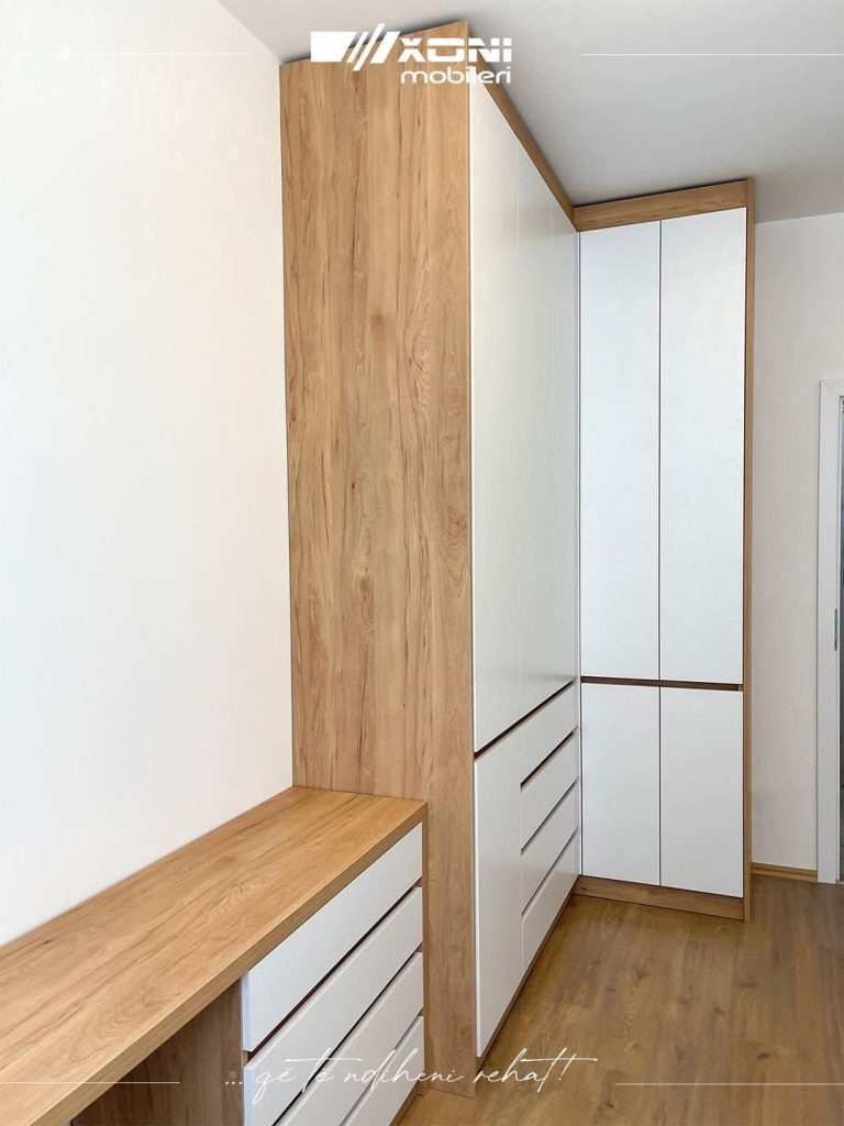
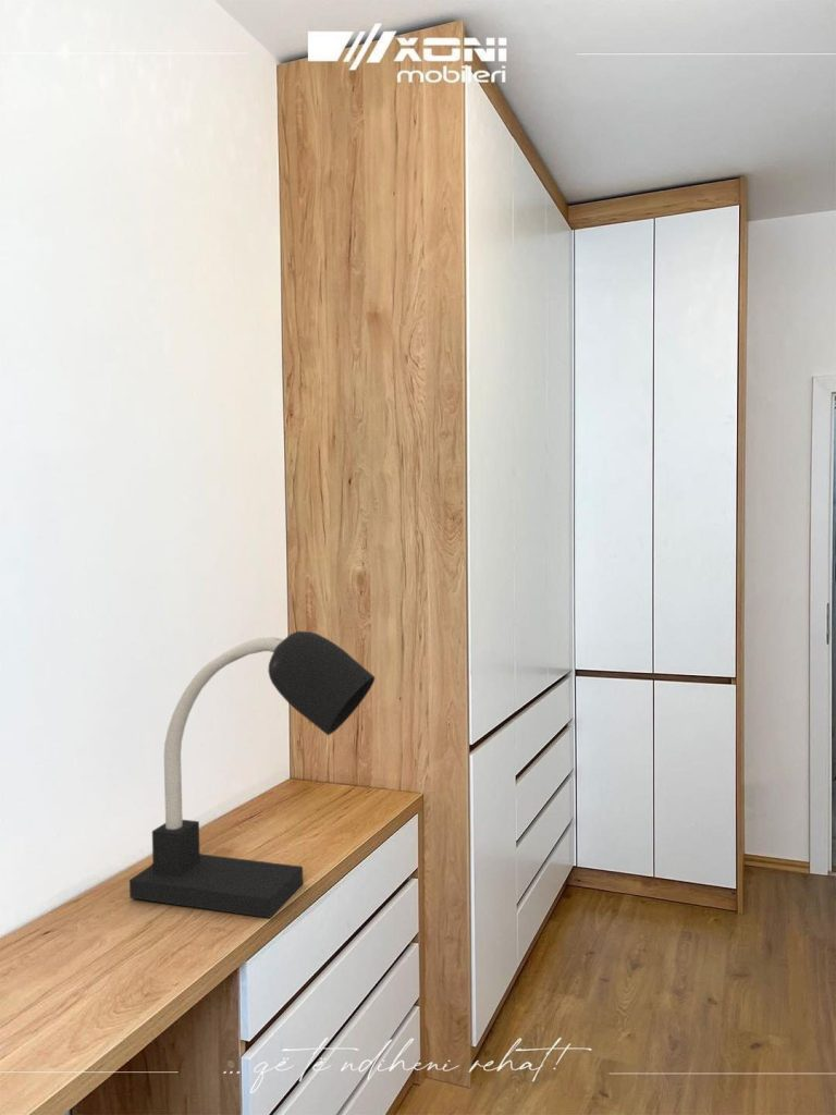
+ desk lamp (296, 710)
